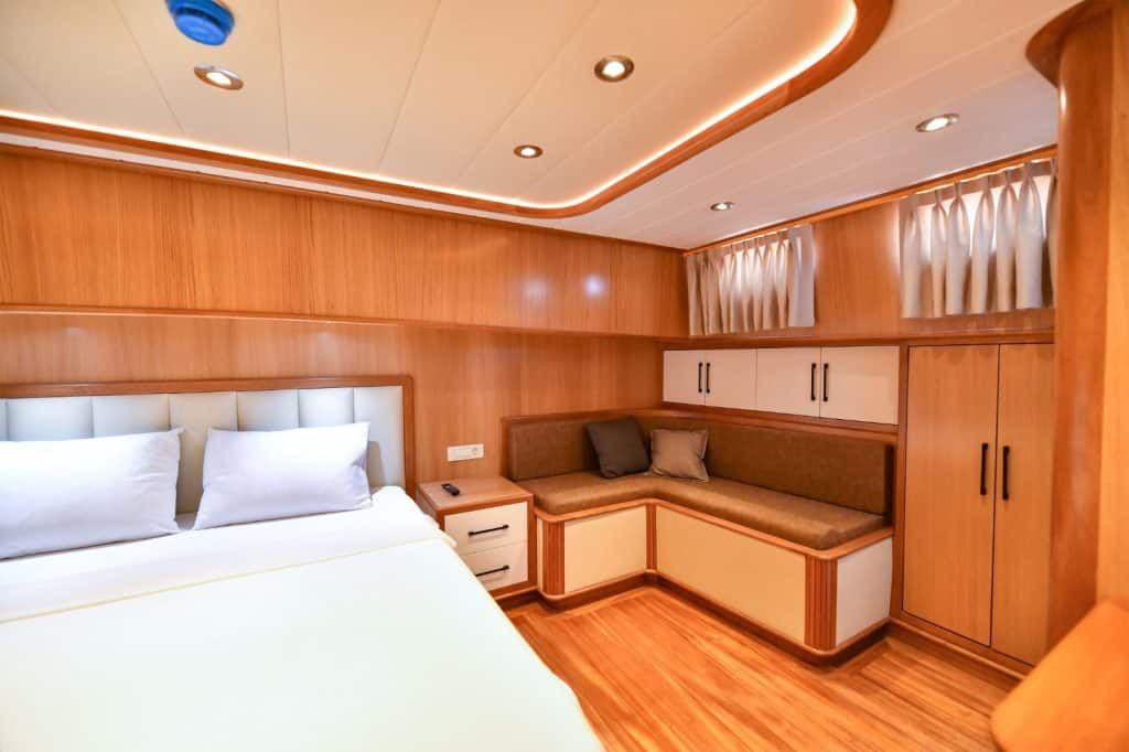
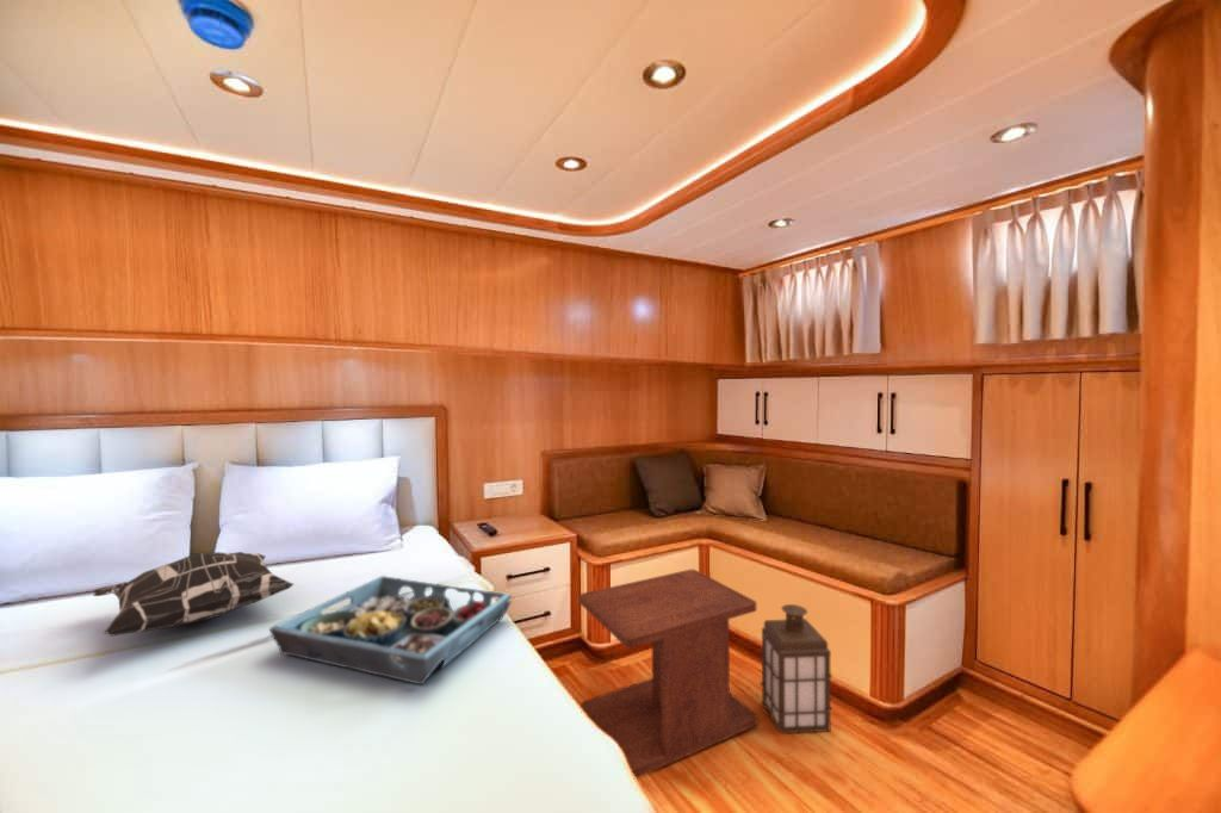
+ serving tray (398, 621)
+ lantern (794, 660)
+ decorative pillow (194, 587)
+ side table (665, 659)
